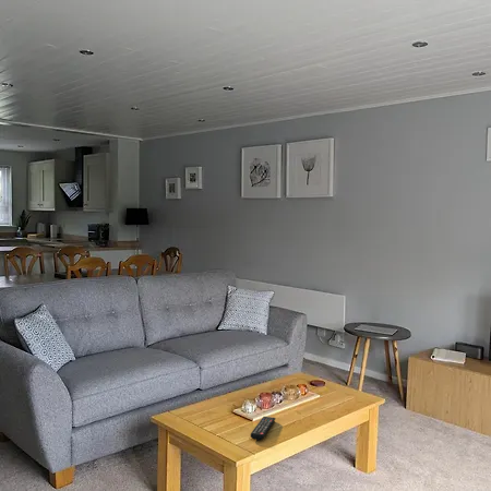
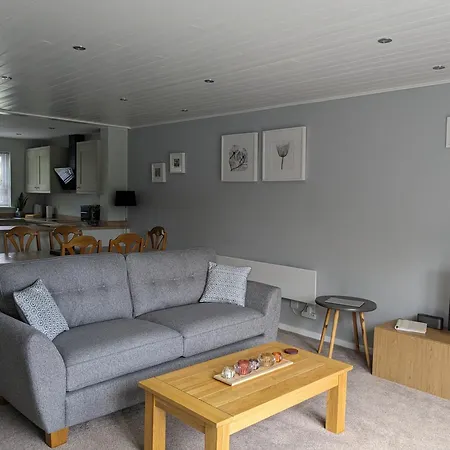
- remote control (263, 427)
